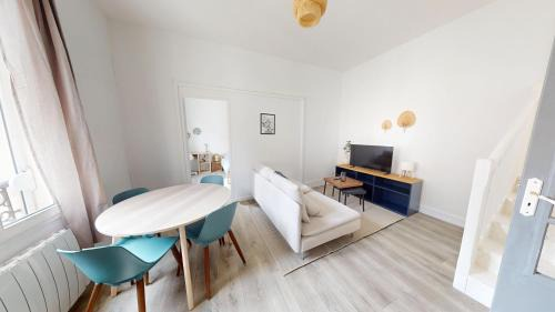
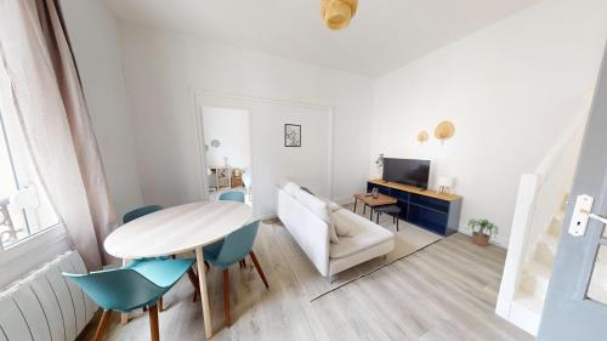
+ potted plant (483, 233)
